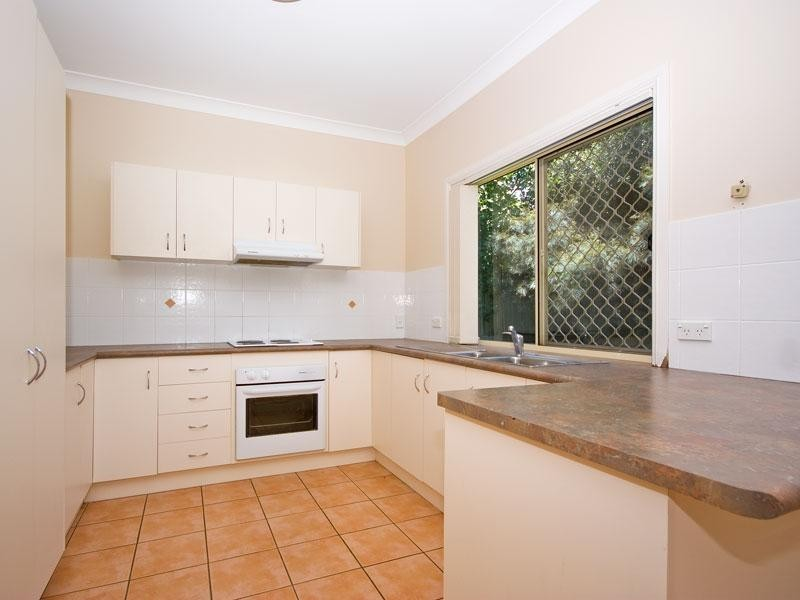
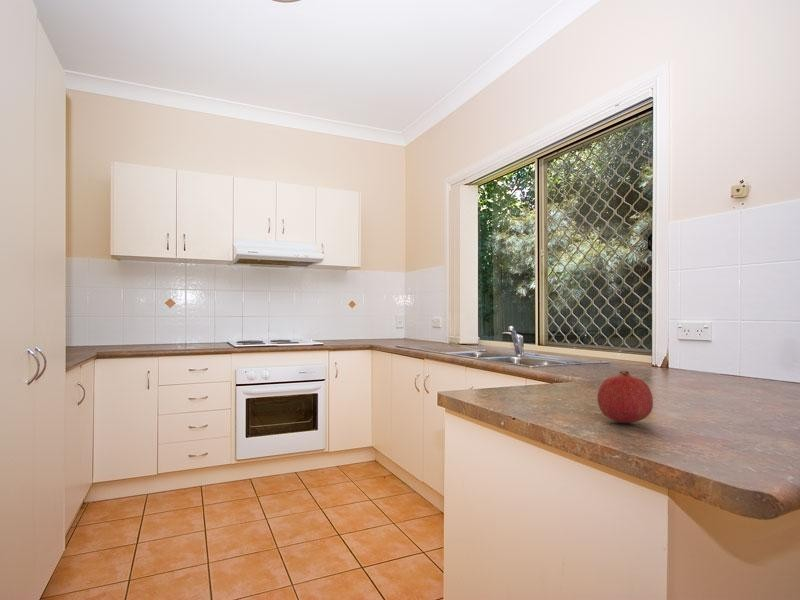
+ fruit (624, 396)
